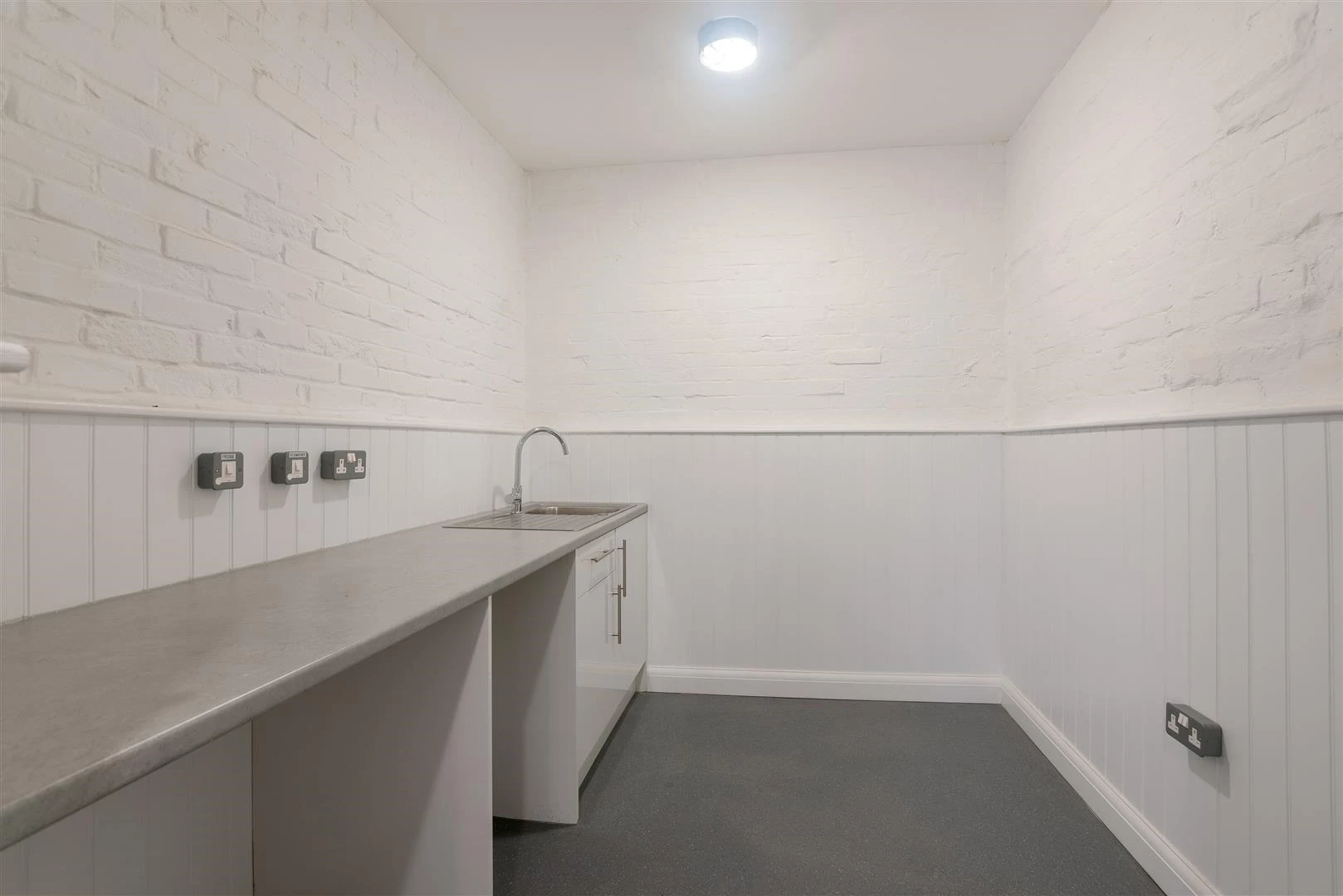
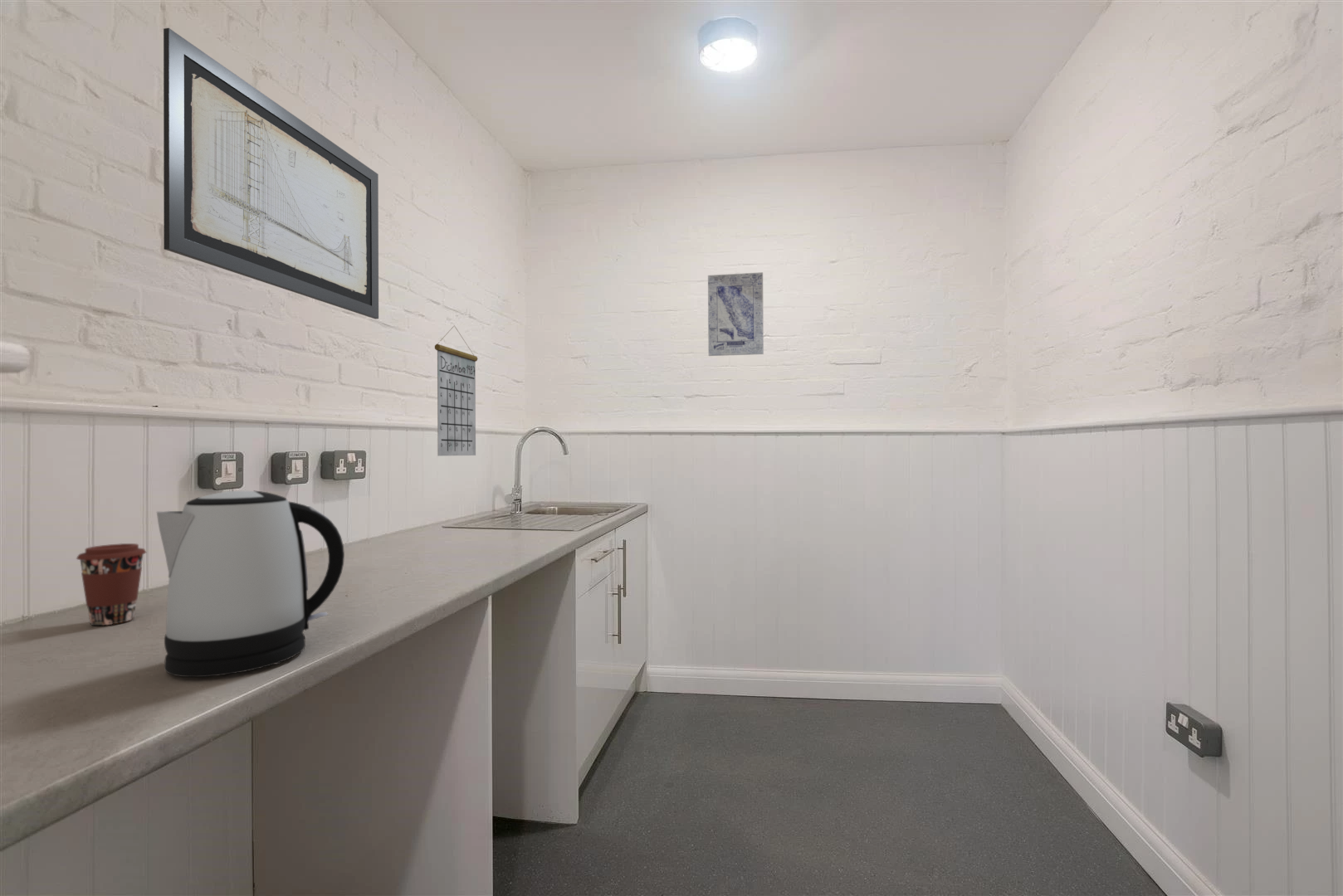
+ wall art (735, 314)
+ wall art (293, 203)
+ calendar (457, 390)
+ kettle (258, 572)
+ coffee cup (112, 583)
